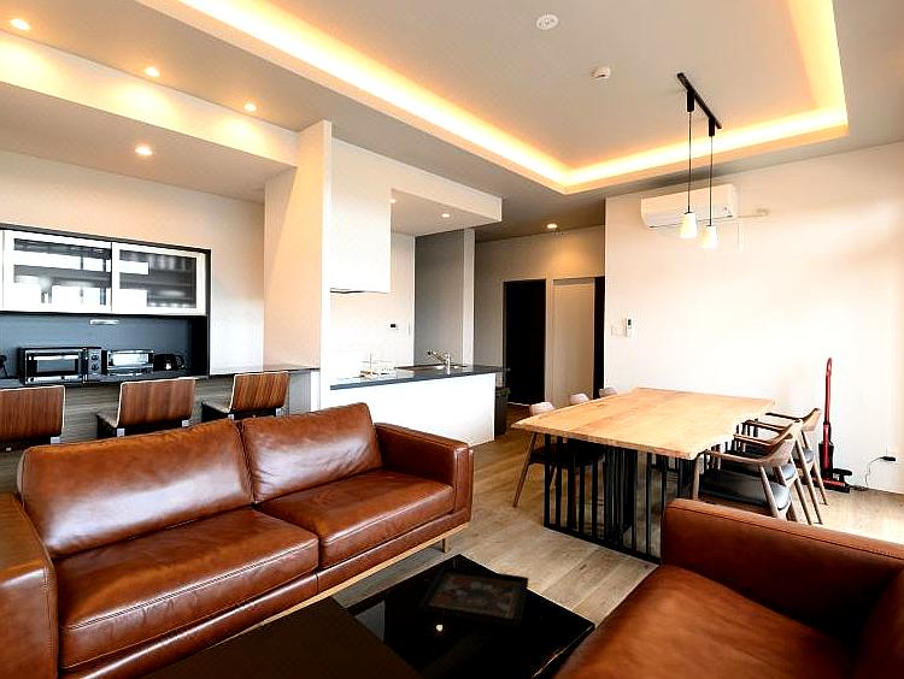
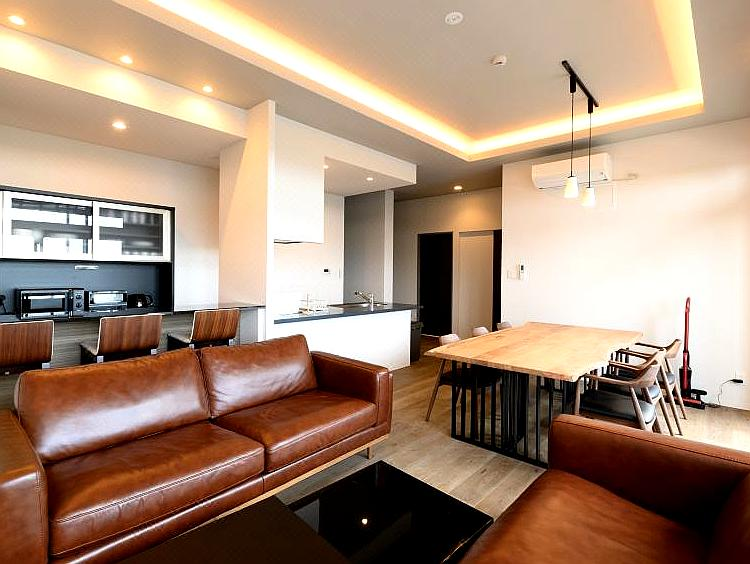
- decorative tray (476, 592)
